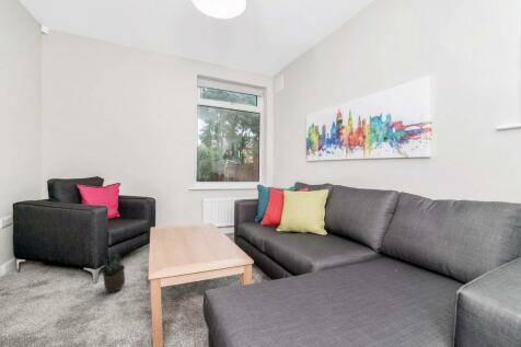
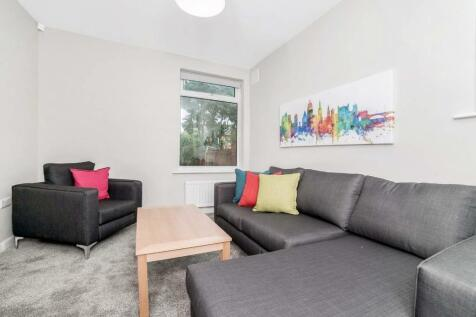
- potted plant (113, 268)
